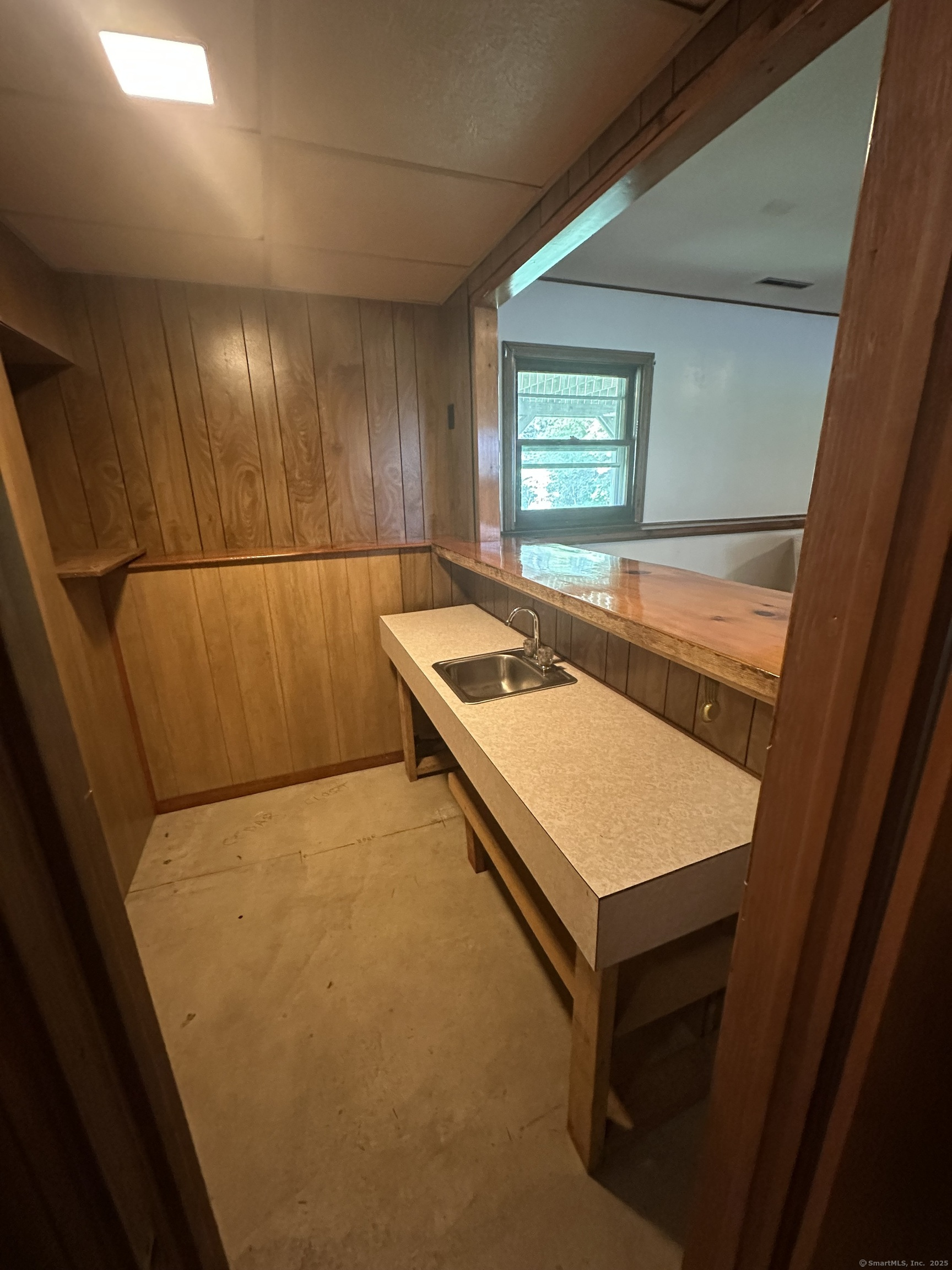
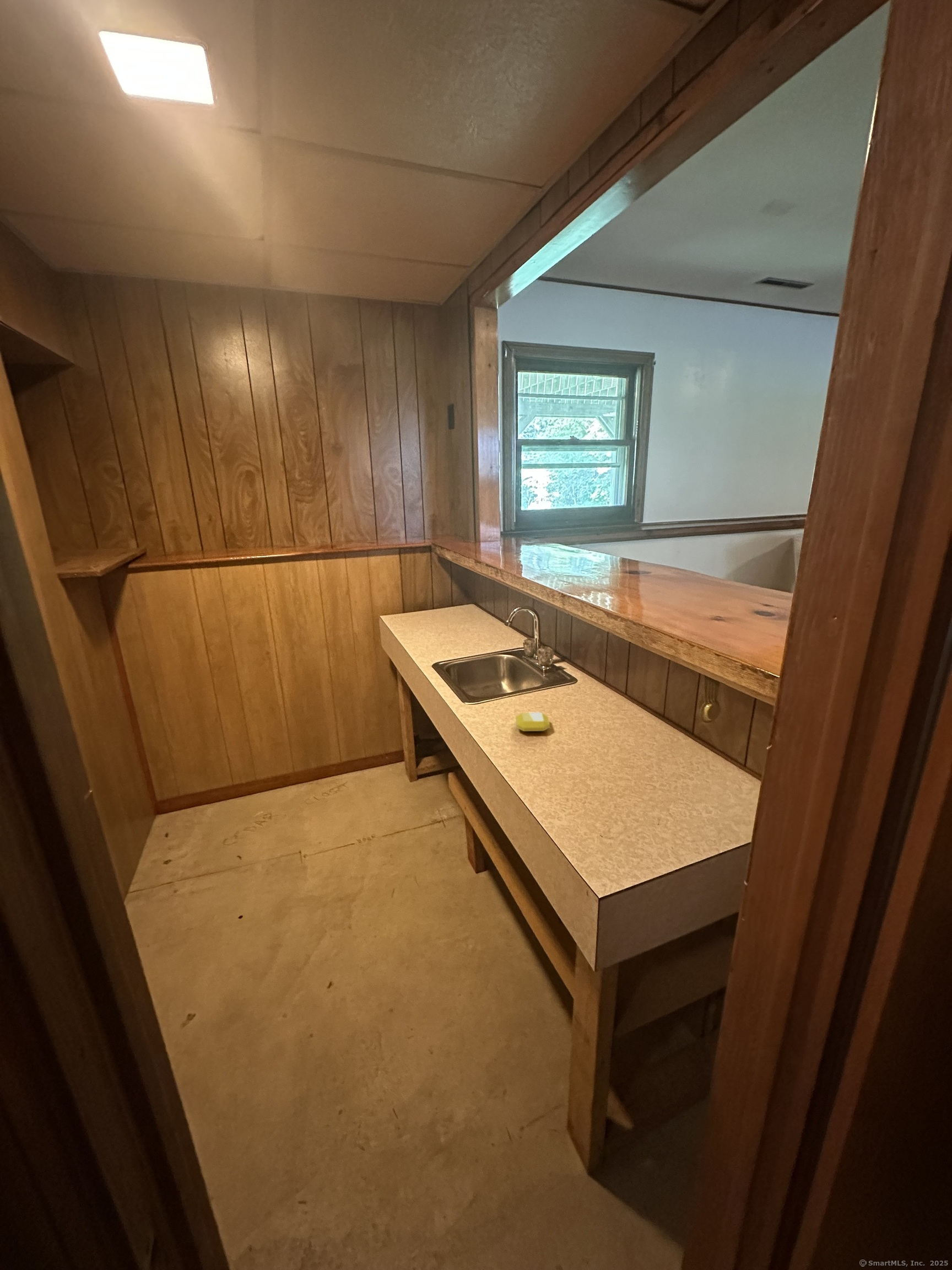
+ soap bar (532, 722)
